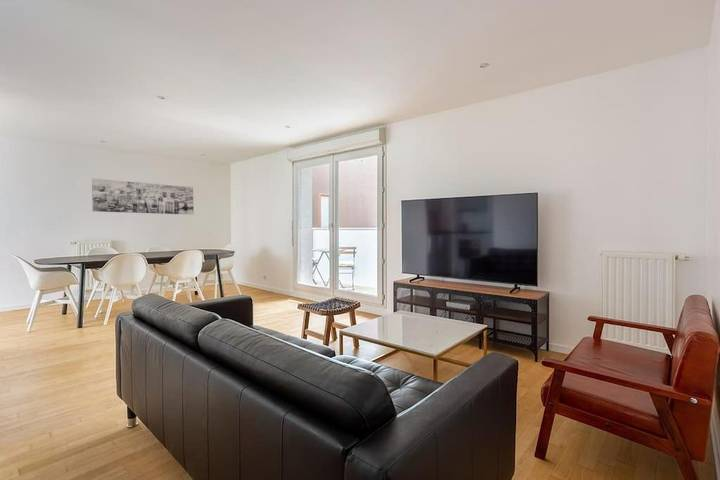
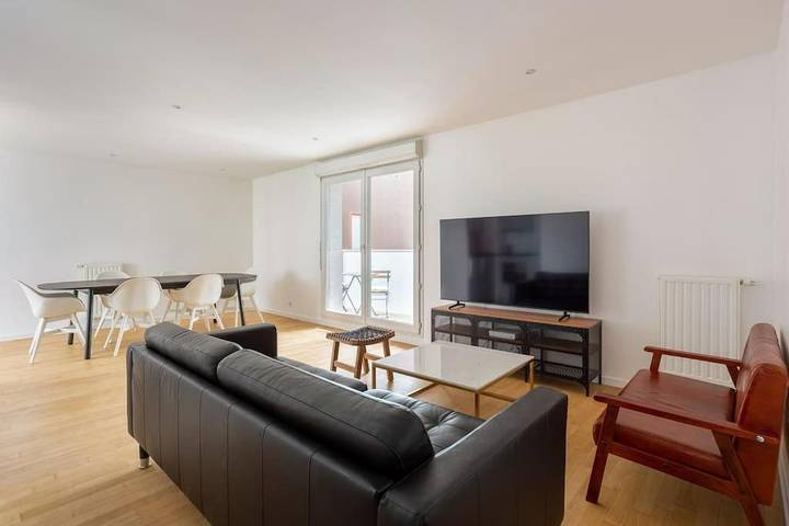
- wall art (147, 198)
